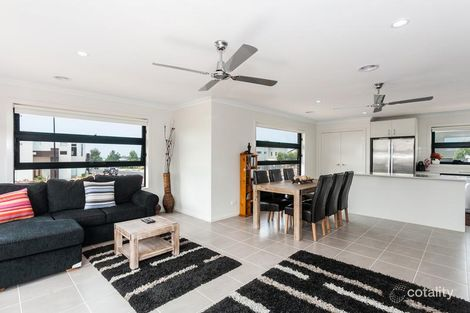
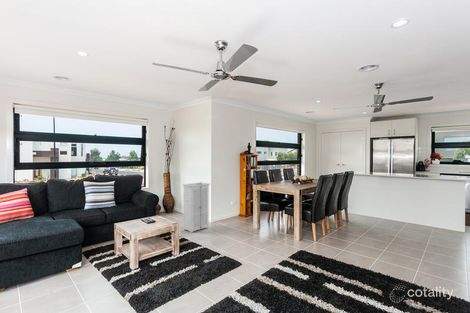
+ storage cabinet (196, 206)
